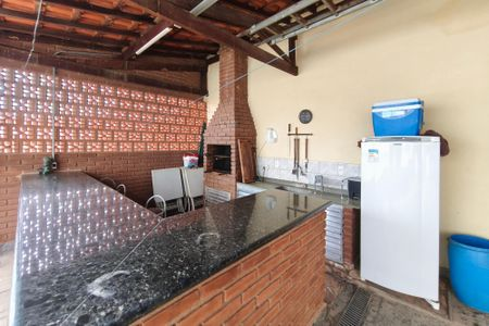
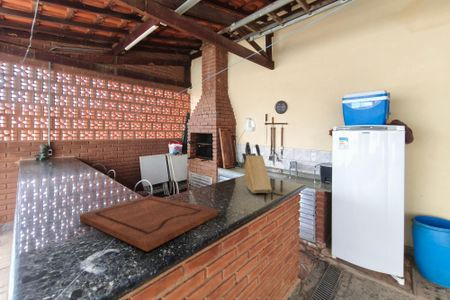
+ cutting board (149, 214)
+ knife block (255, 165)
